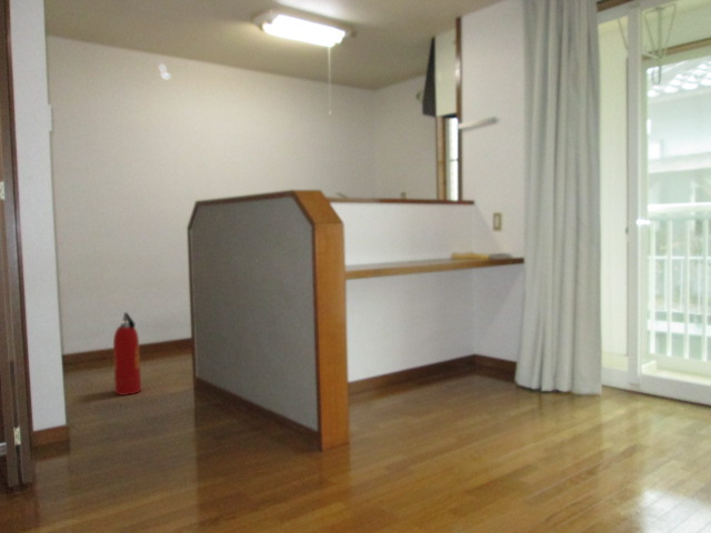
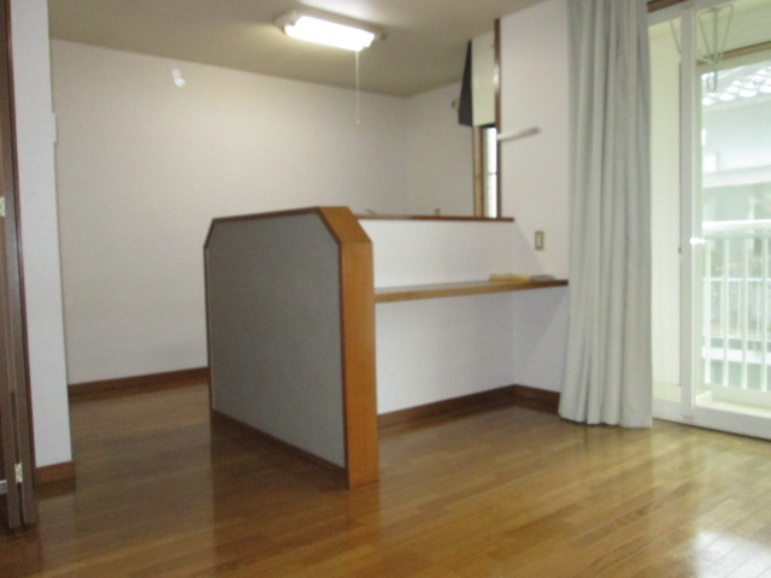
- fire extinguisher (126, 352)
